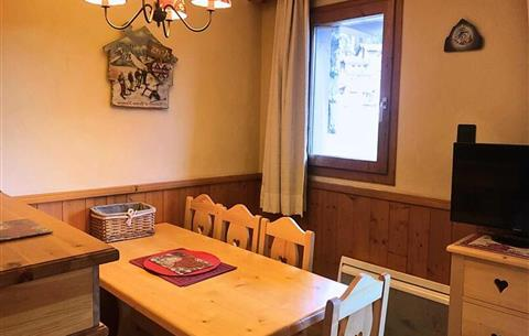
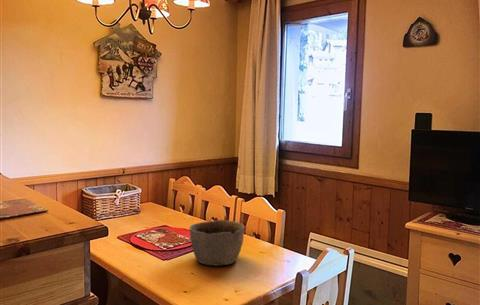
+ bowl (216, 242)
